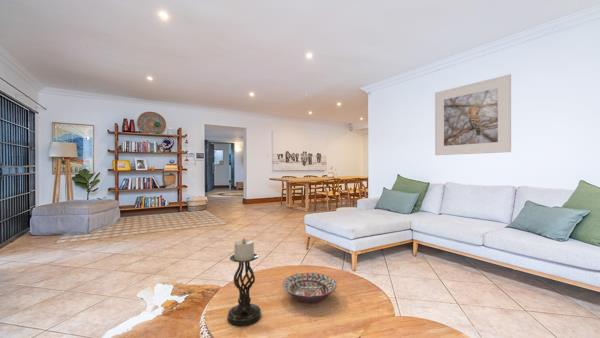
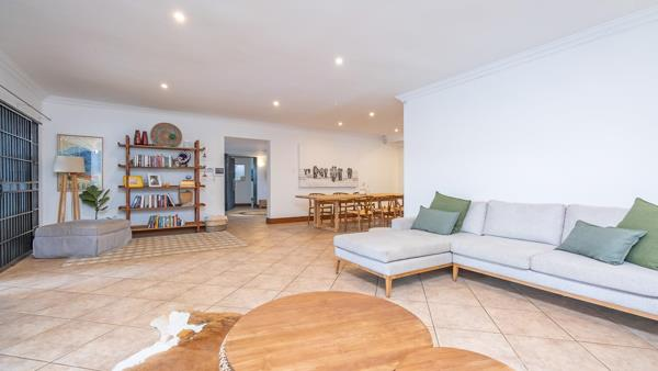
- decorative bowl (309, 290)
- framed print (468, 119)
- candle holder (244, 277)
